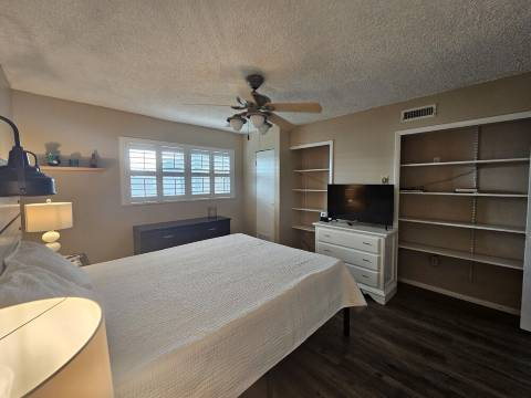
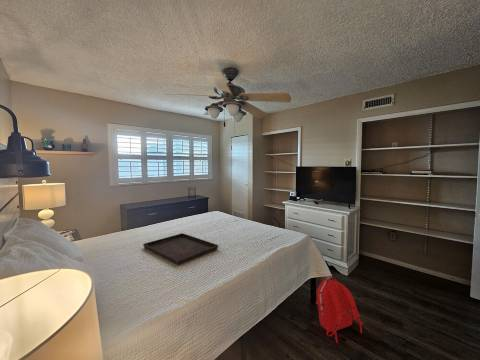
+ serving tray (180, 246)
+ backpack (337, 304)
